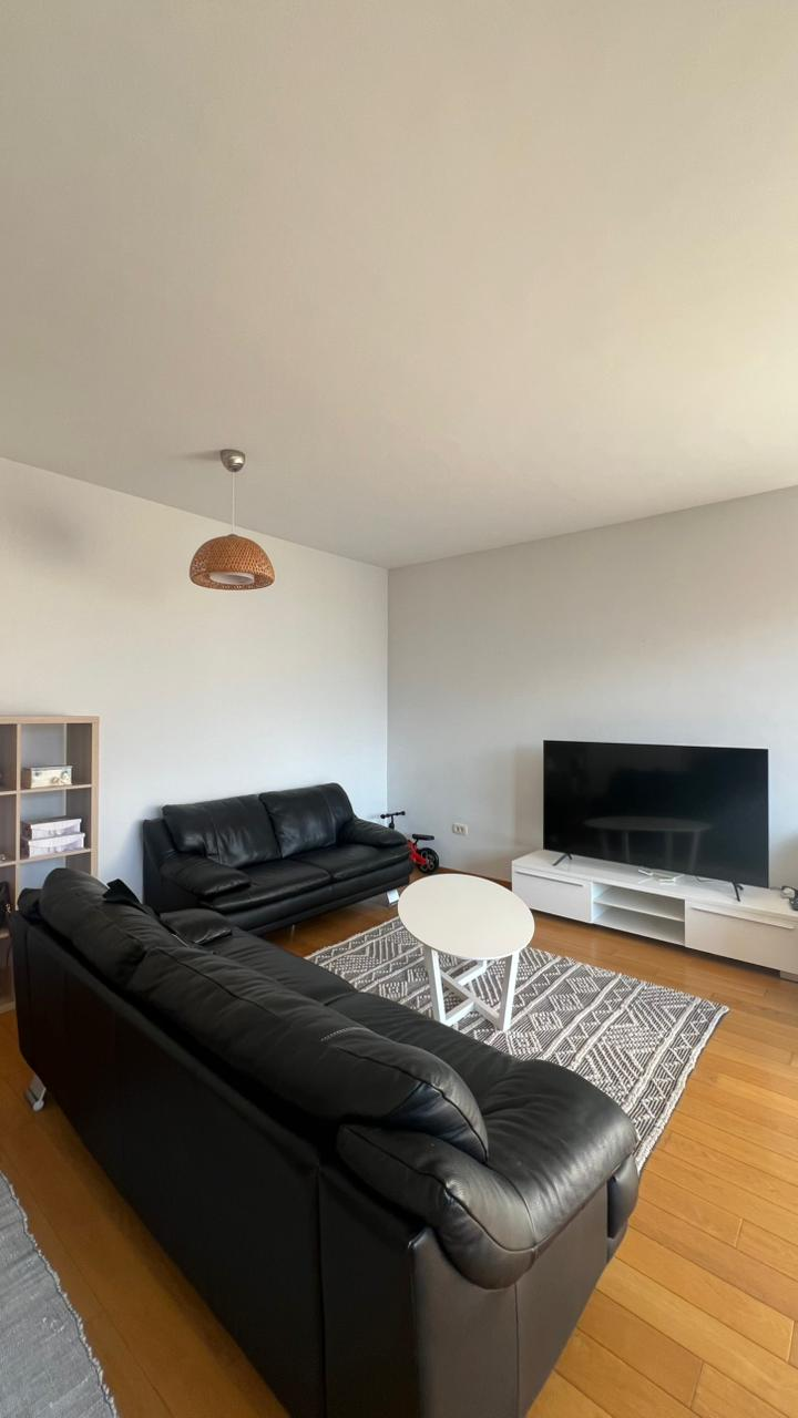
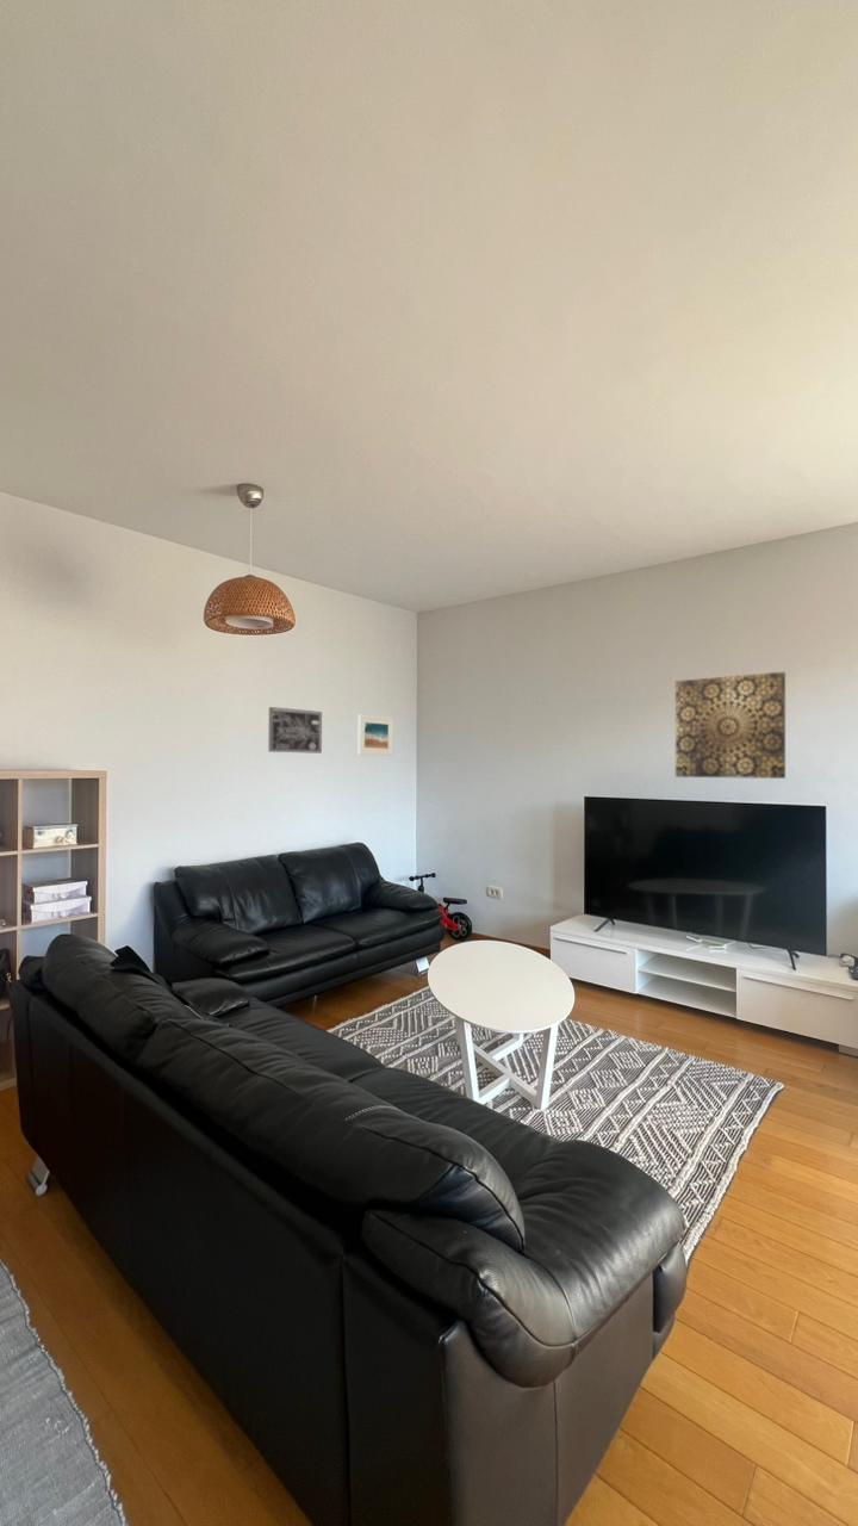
+ wall art (296, 731)
+ wall art (727, 727)
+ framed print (375, 736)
